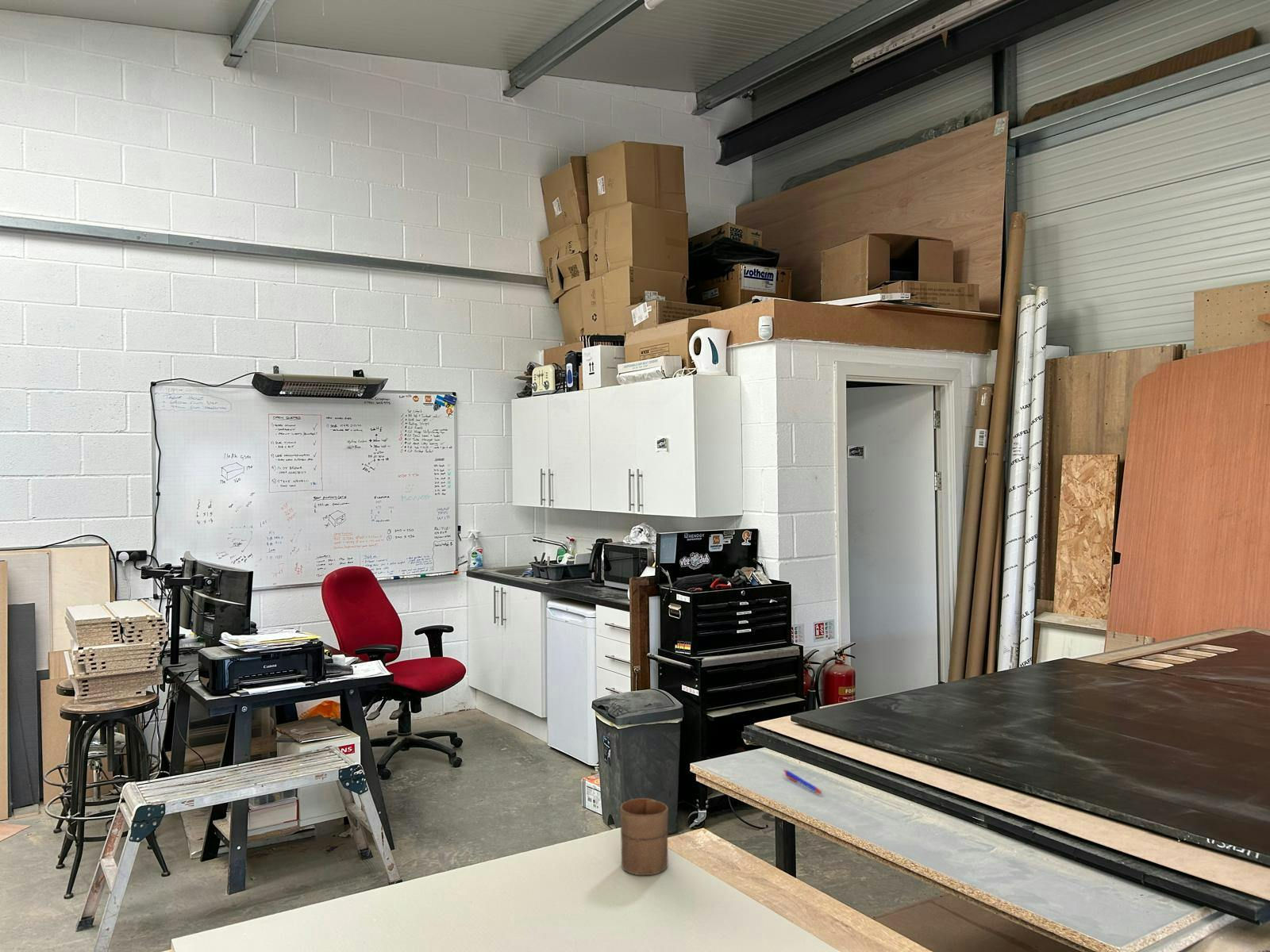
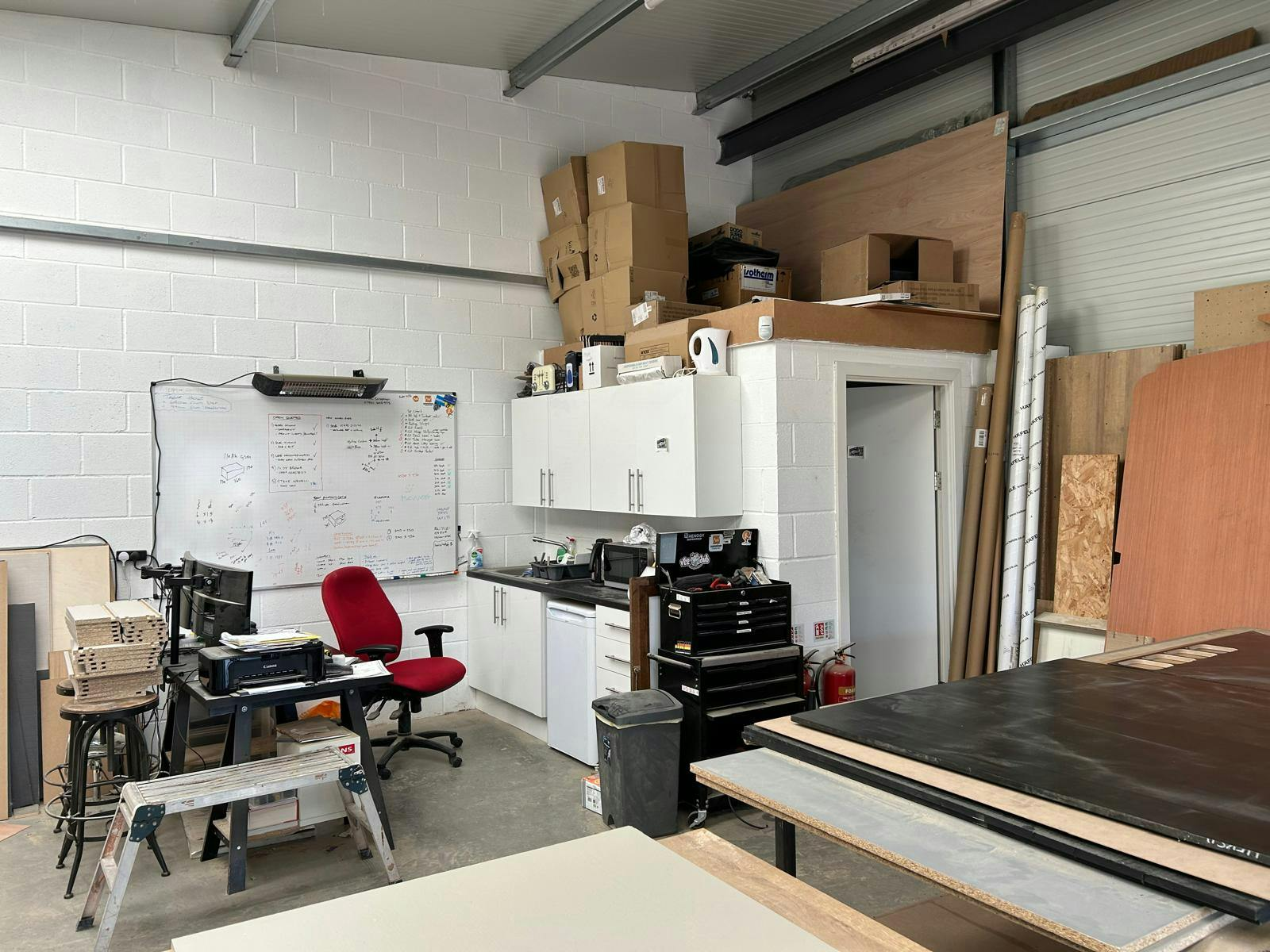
- pen (802, 781)
- cup (645, 835)
